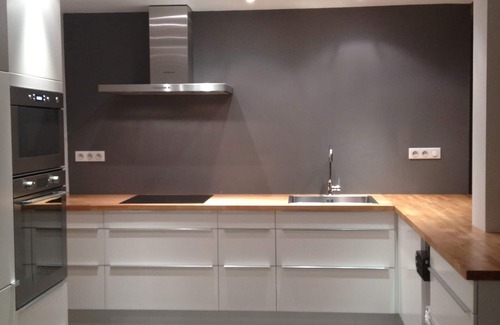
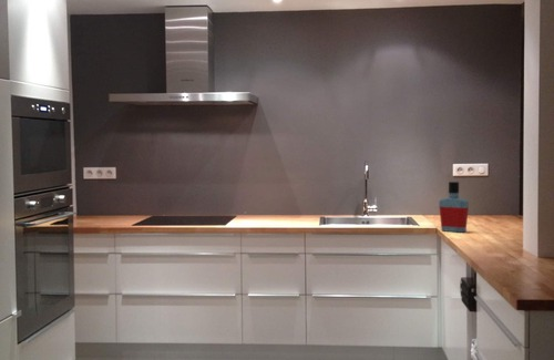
+ bottle (453, 206)
